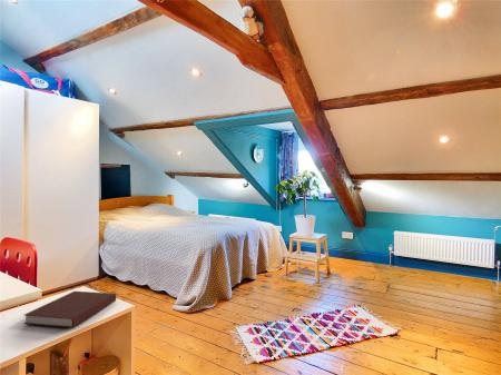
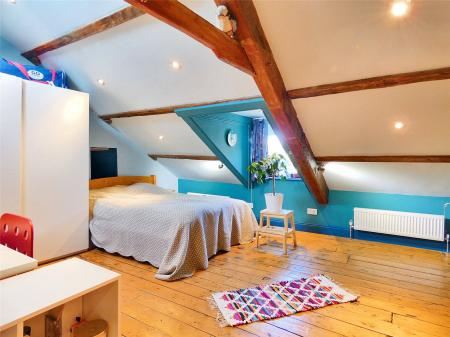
- notebook (73, 307)
